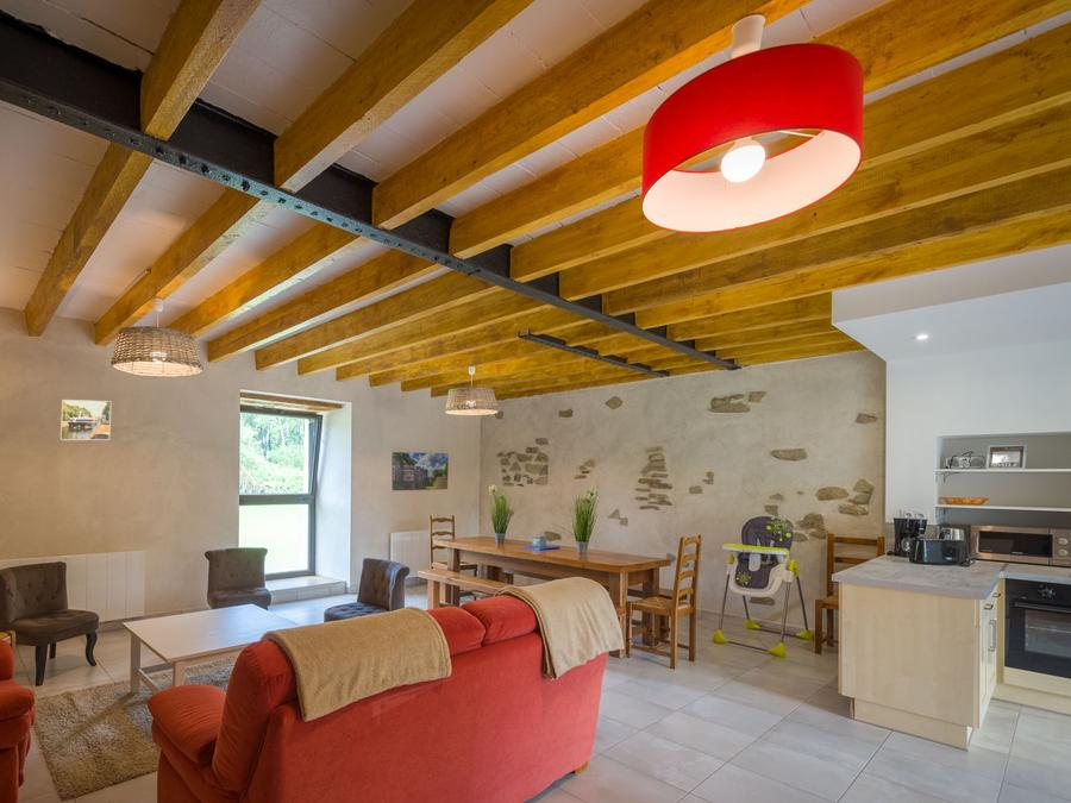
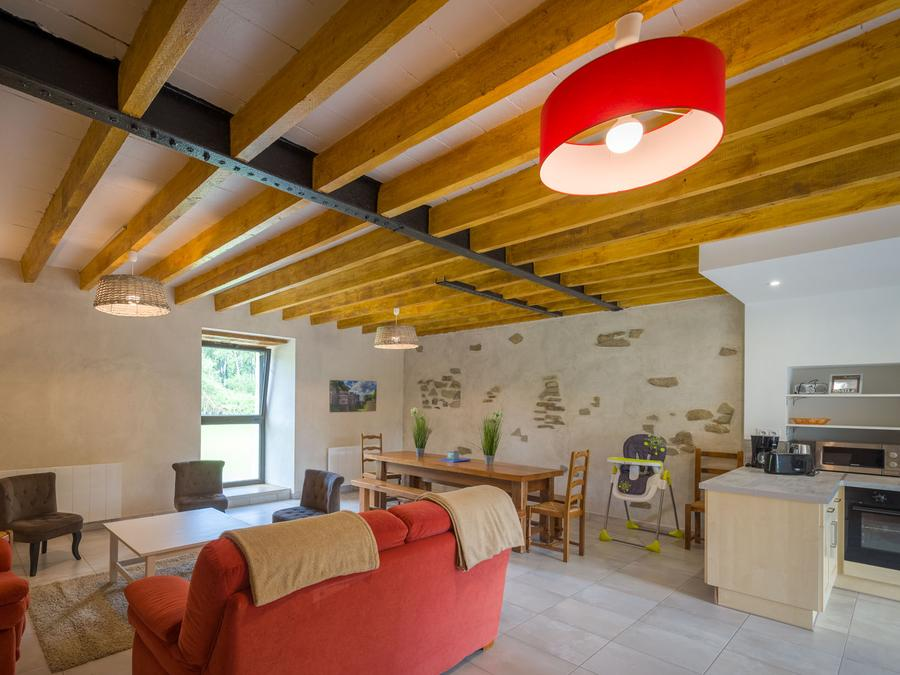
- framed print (86, 420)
